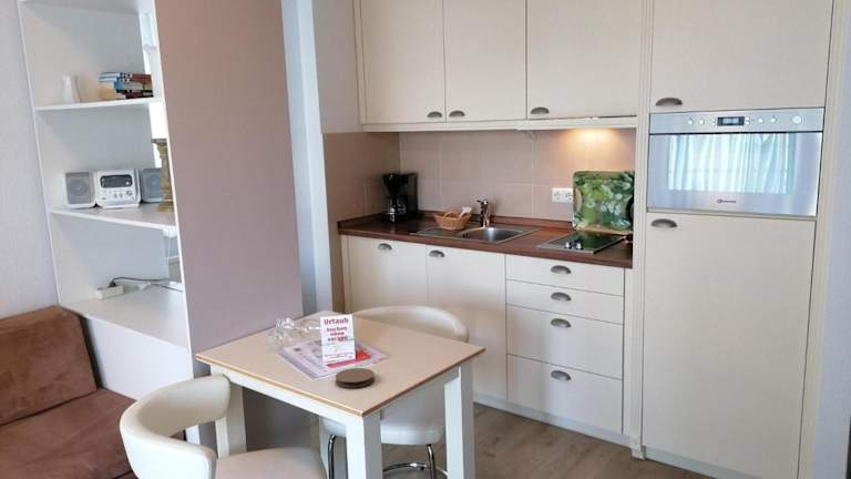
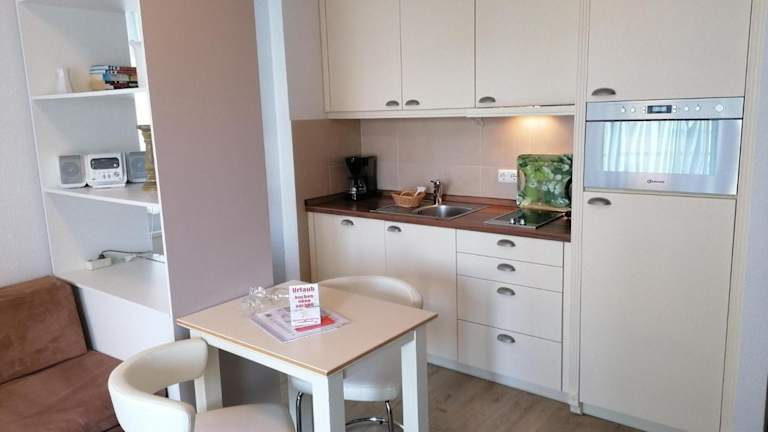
- coaster (355, 377)
